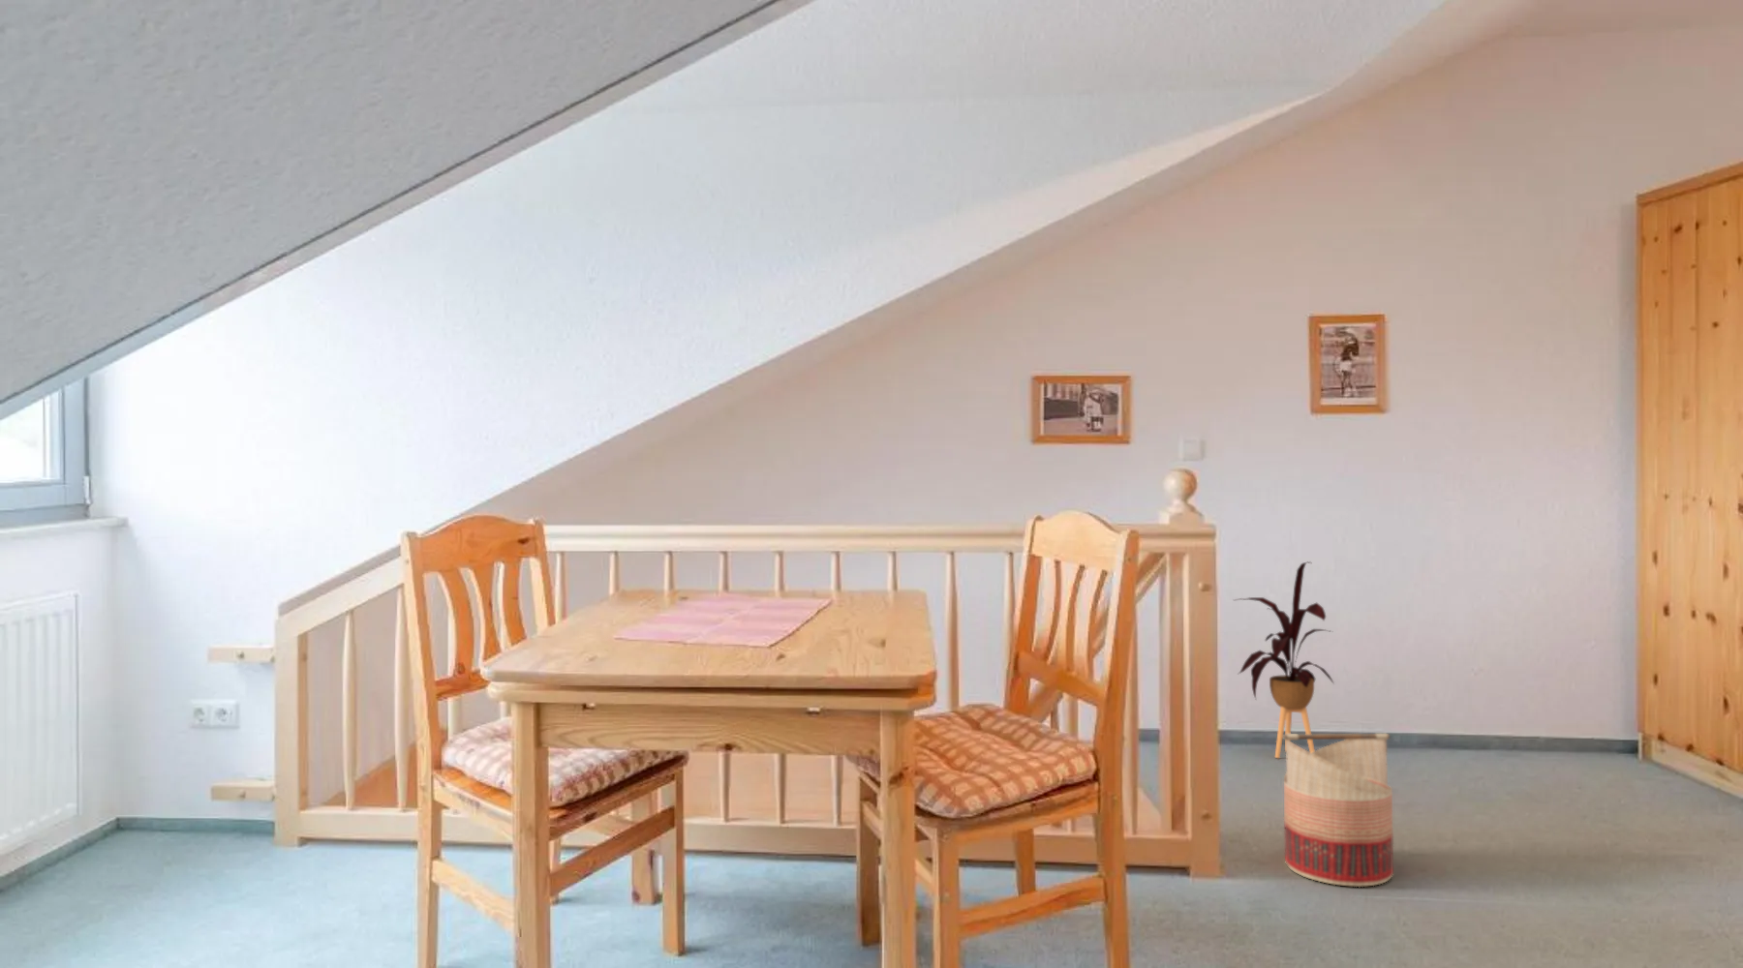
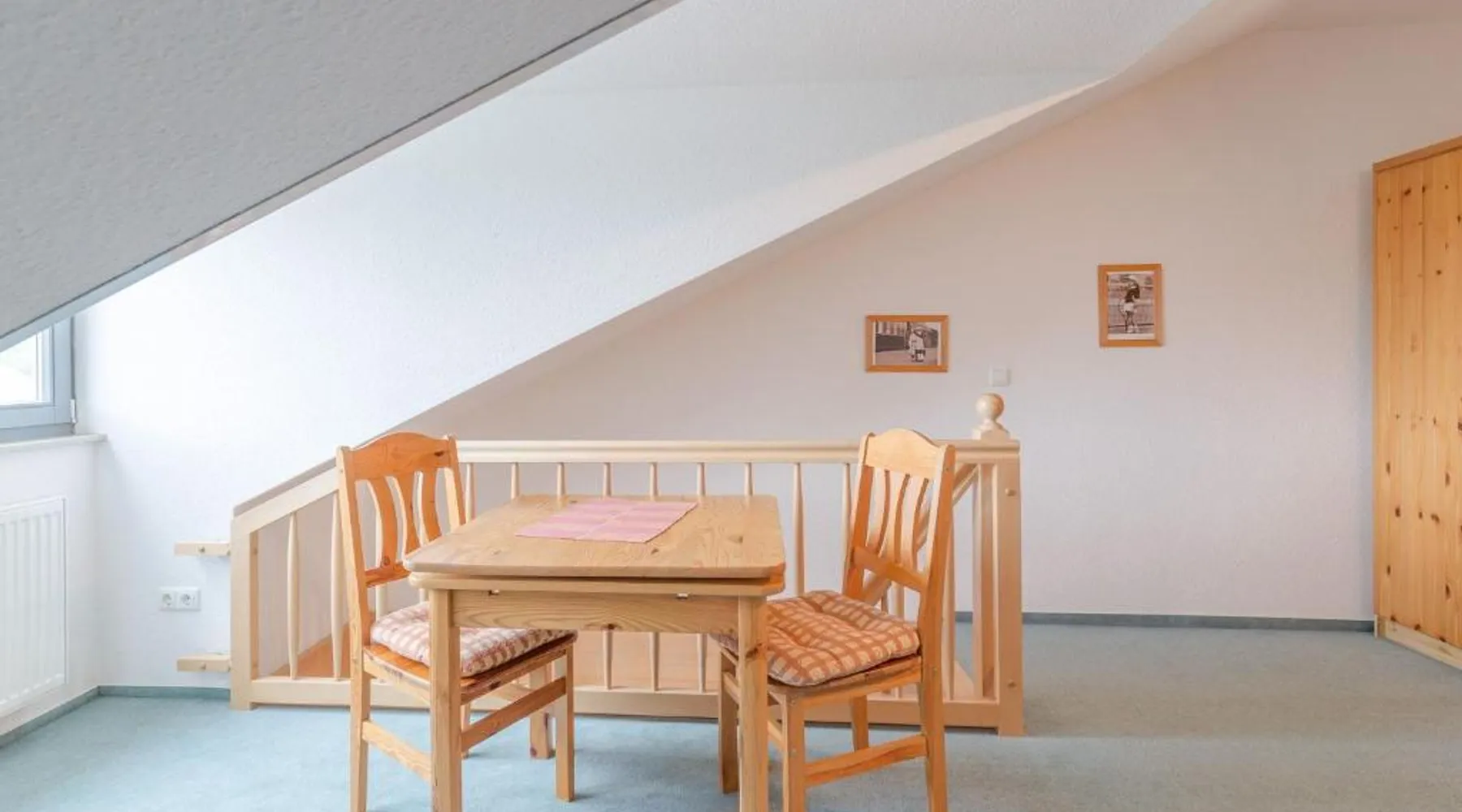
- basket (1338, 801)
- house plant (1282, 659)
